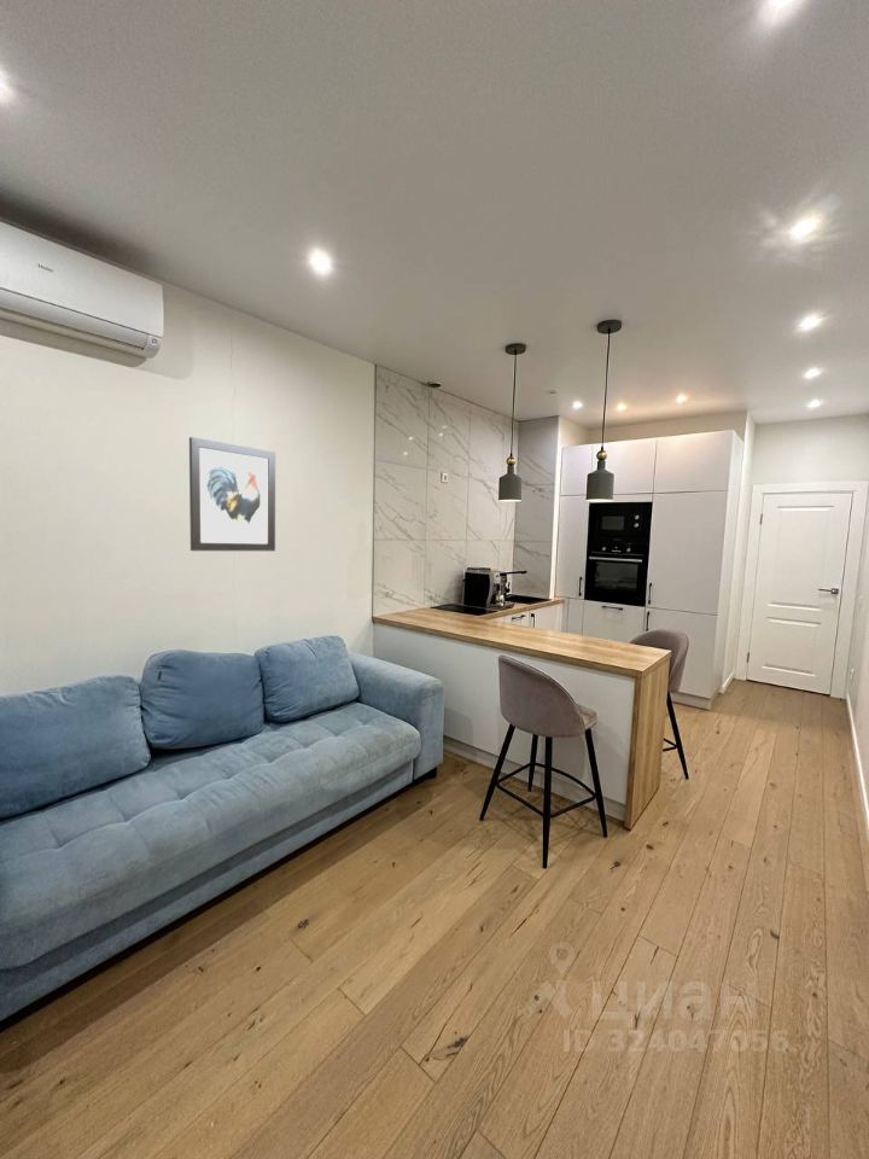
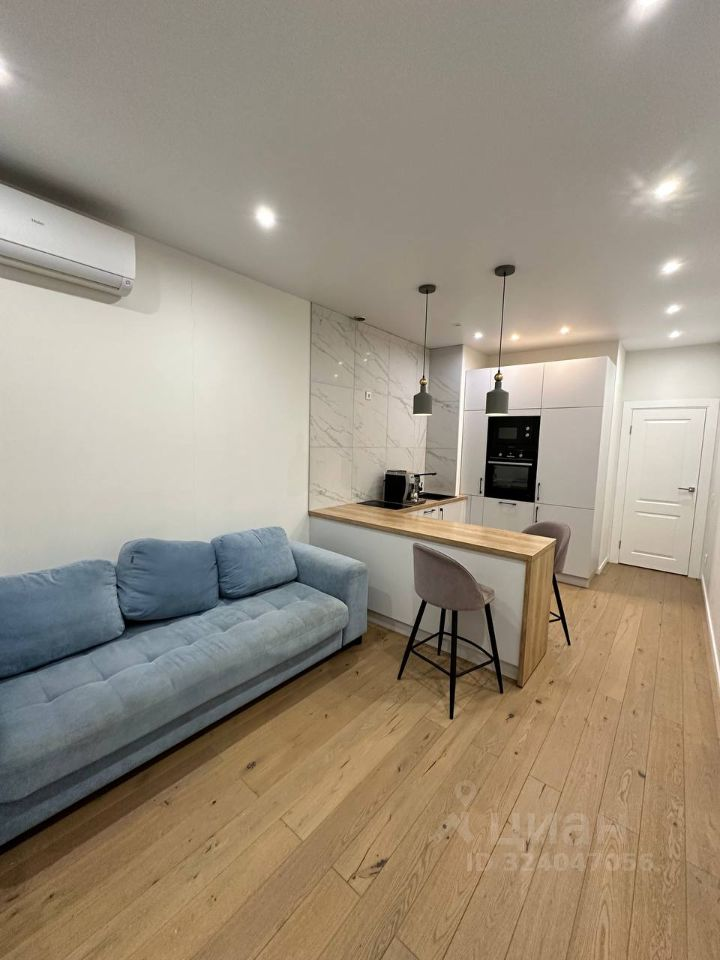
- wall art (235, 499)
